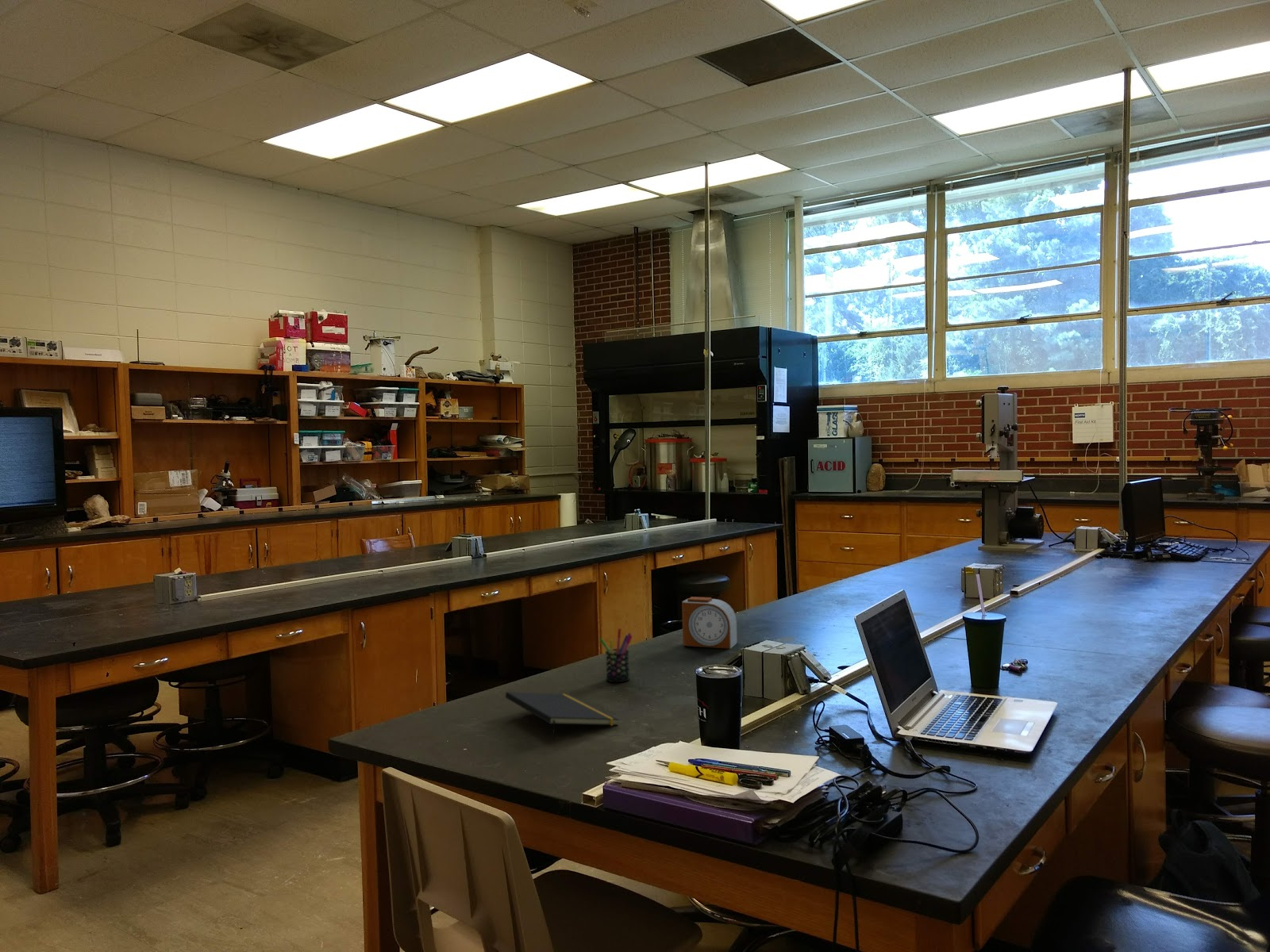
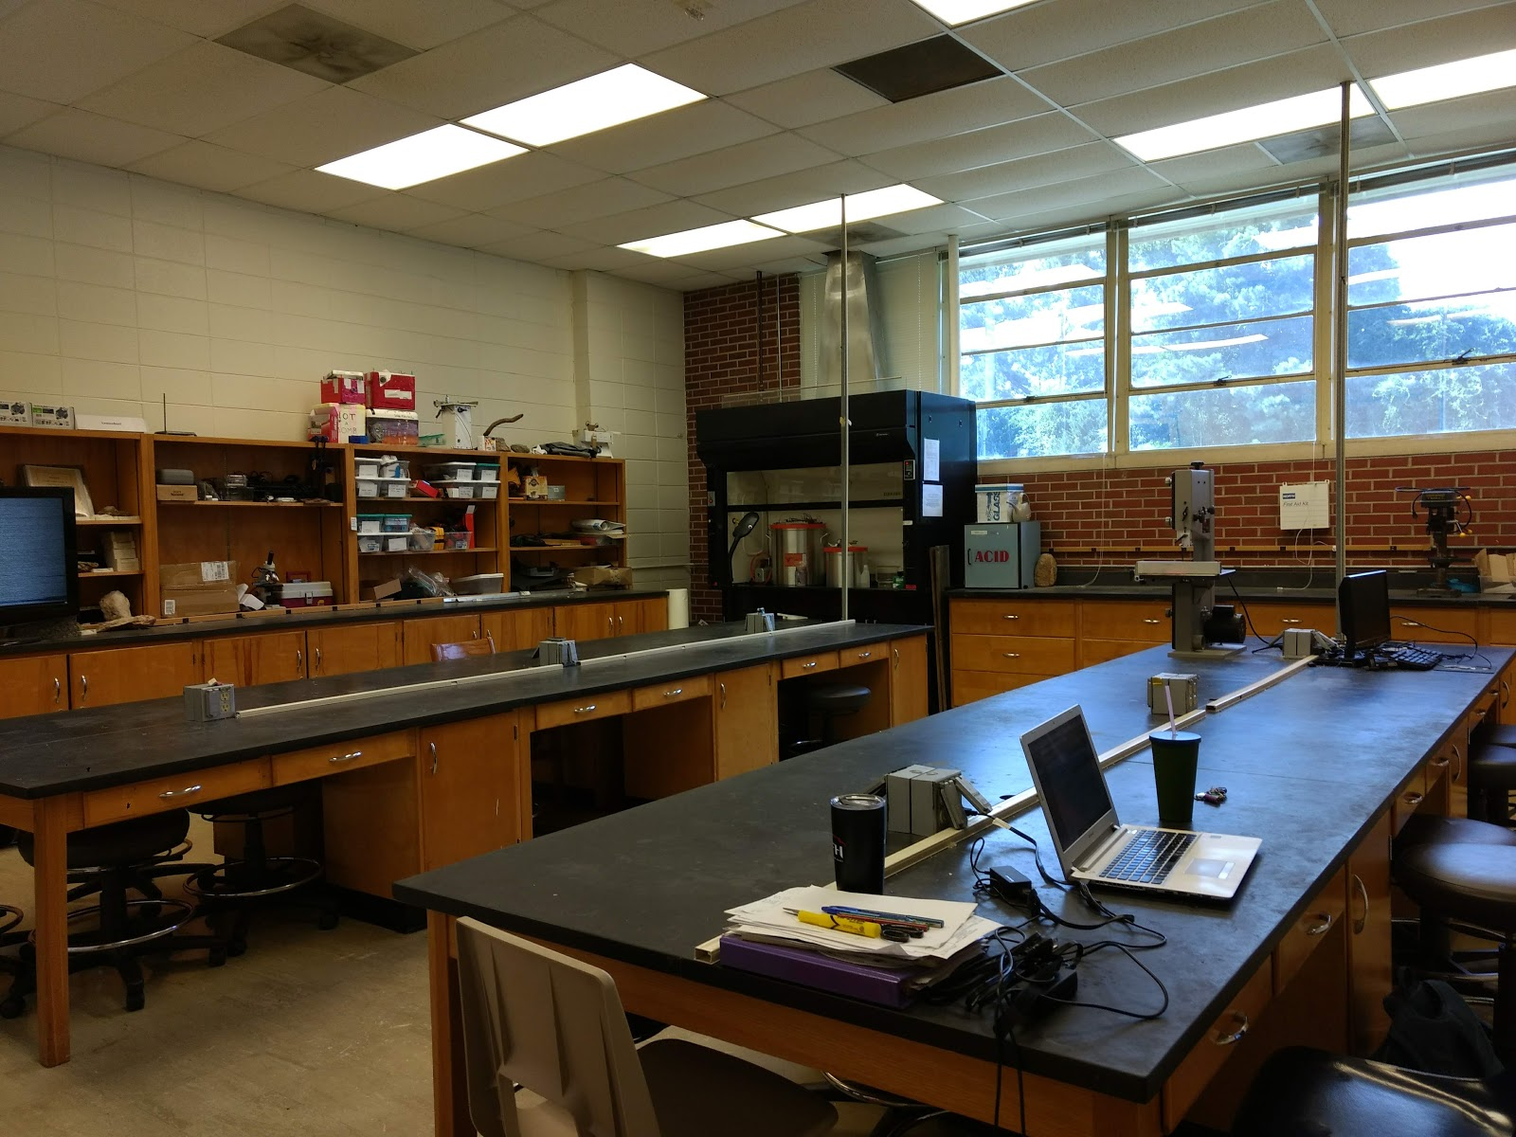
- pen holder (614, 654)
- notepad (560, 708)
- alarm clock (708, 621)
